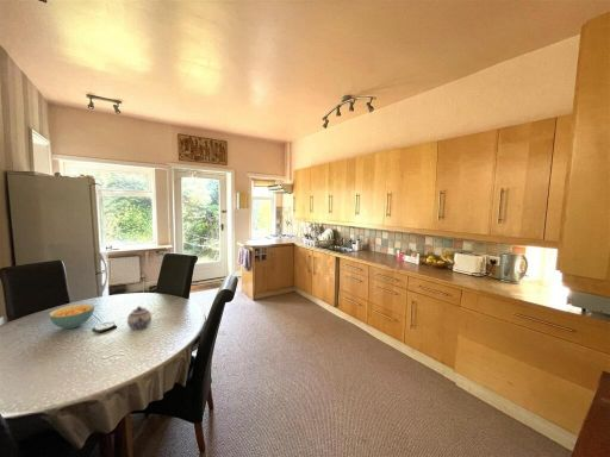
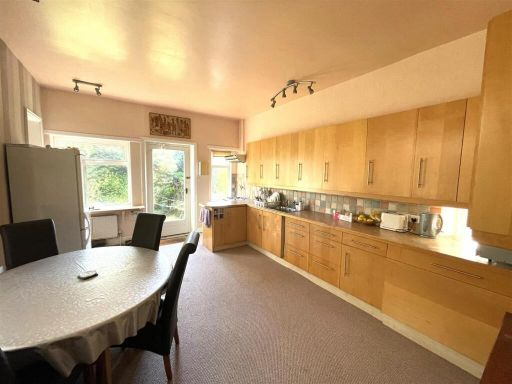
- teapot (139, 317)
- cereal bowl (73, 318)
